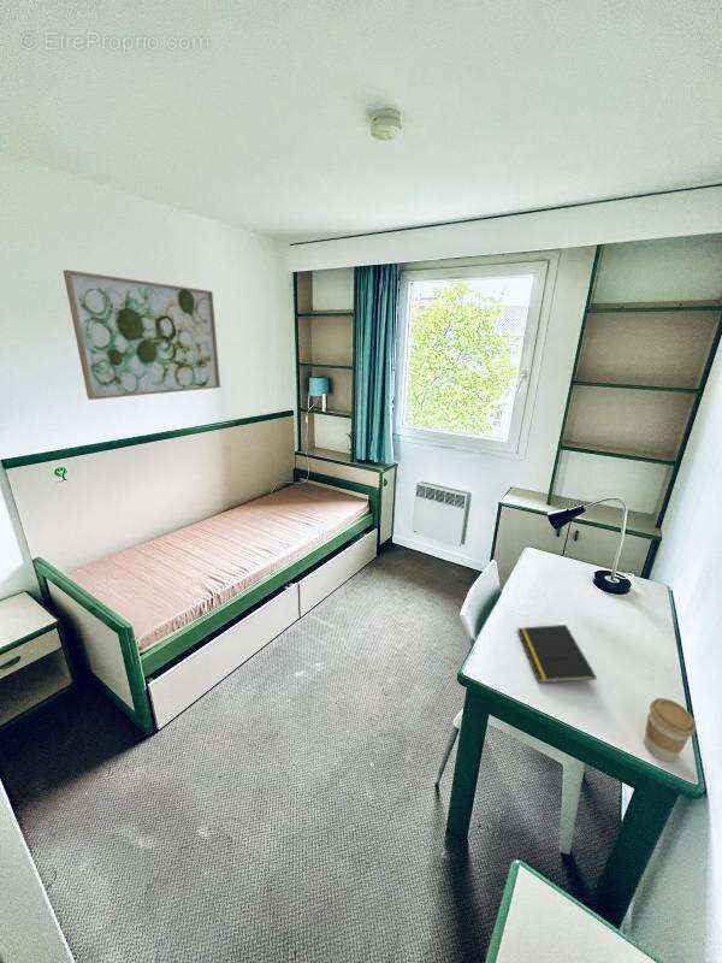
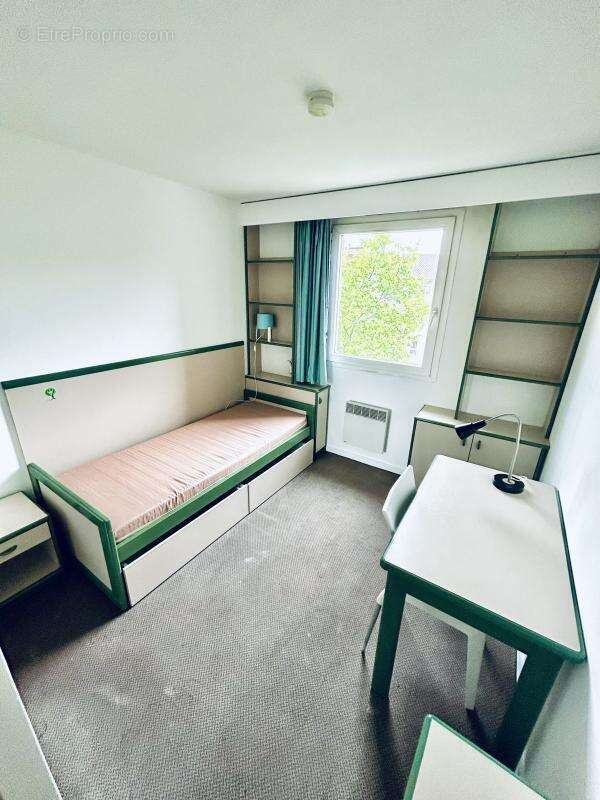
- coffee cup (667, 729)
- notepad (552, 651)
- wall art (156, 339)
